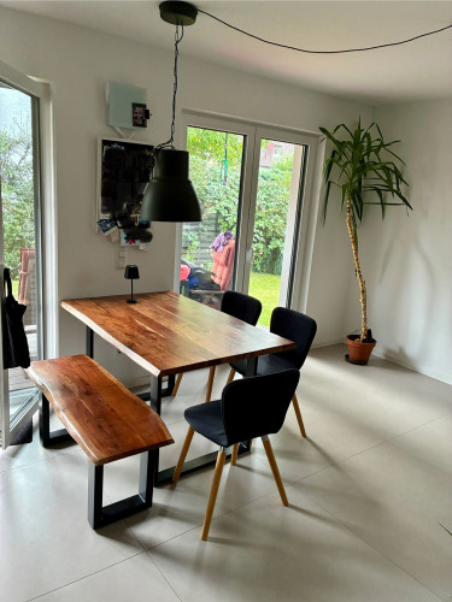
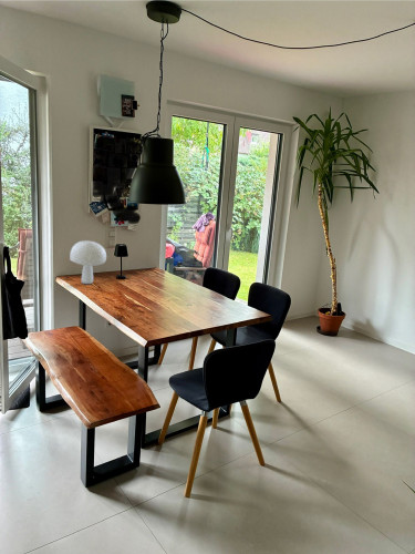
+ bowl (87, 263)
